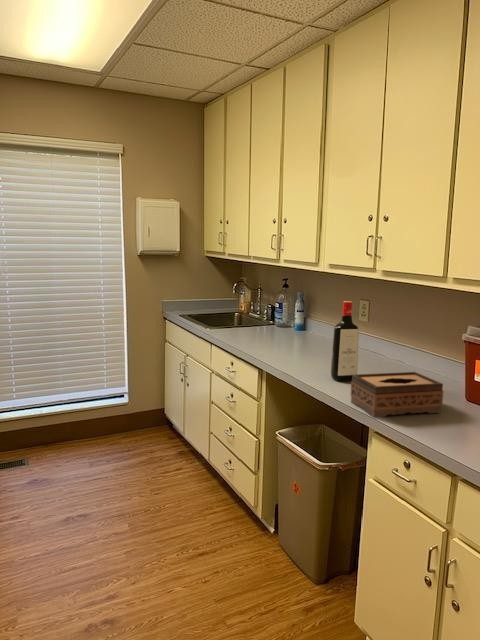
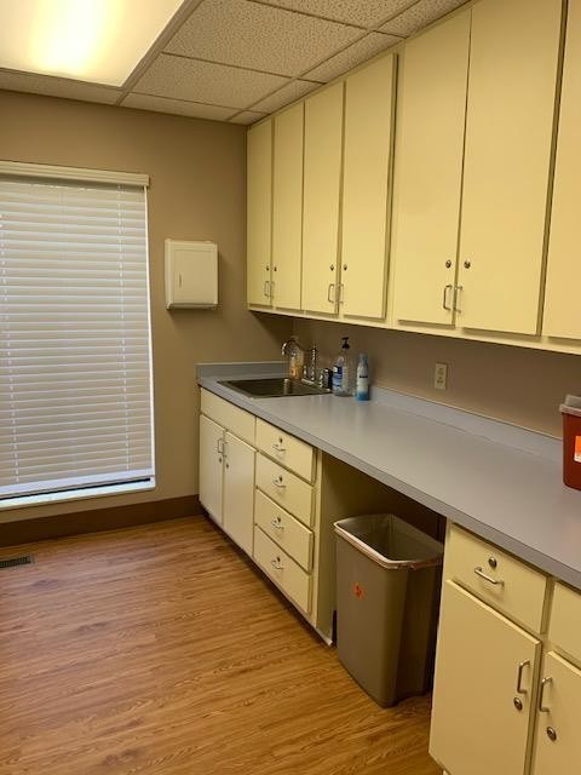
- liquor bottle (345, 340)
- tissue box (395, 393)
